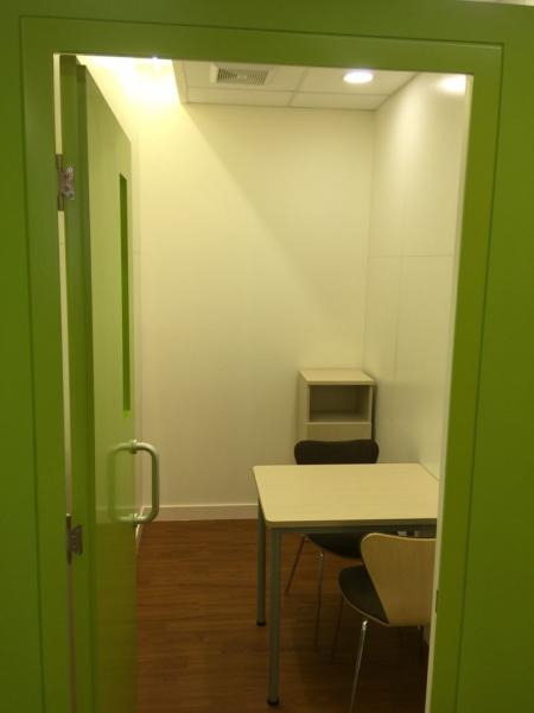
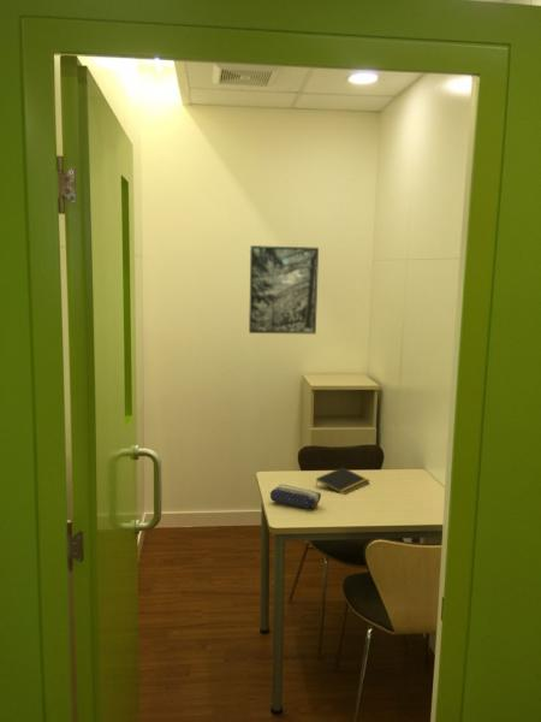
+ notepad (343, 480)
+ pencil case (295, 496)
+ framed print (283, 290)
